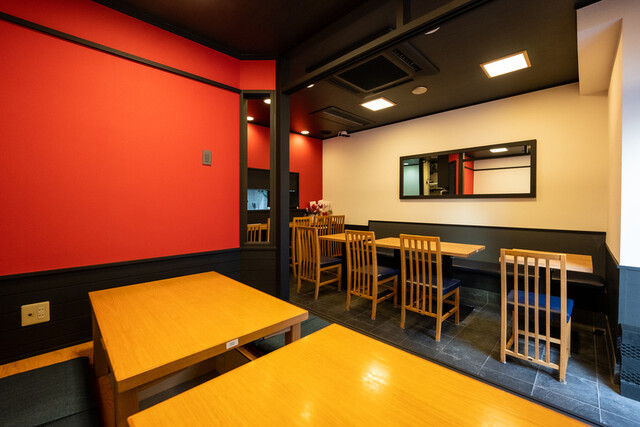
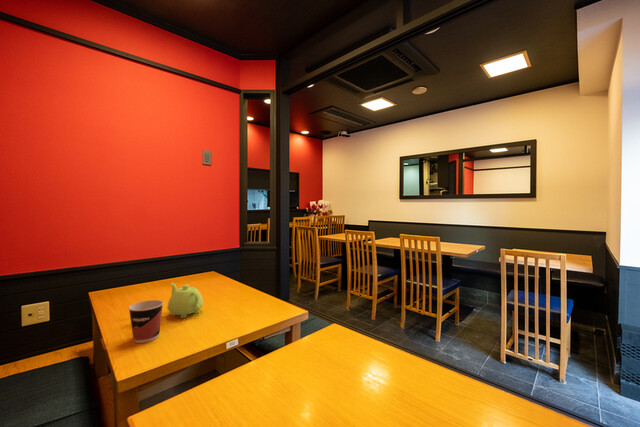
+ teakettle (184, 299)
+ cup (146, 321)
